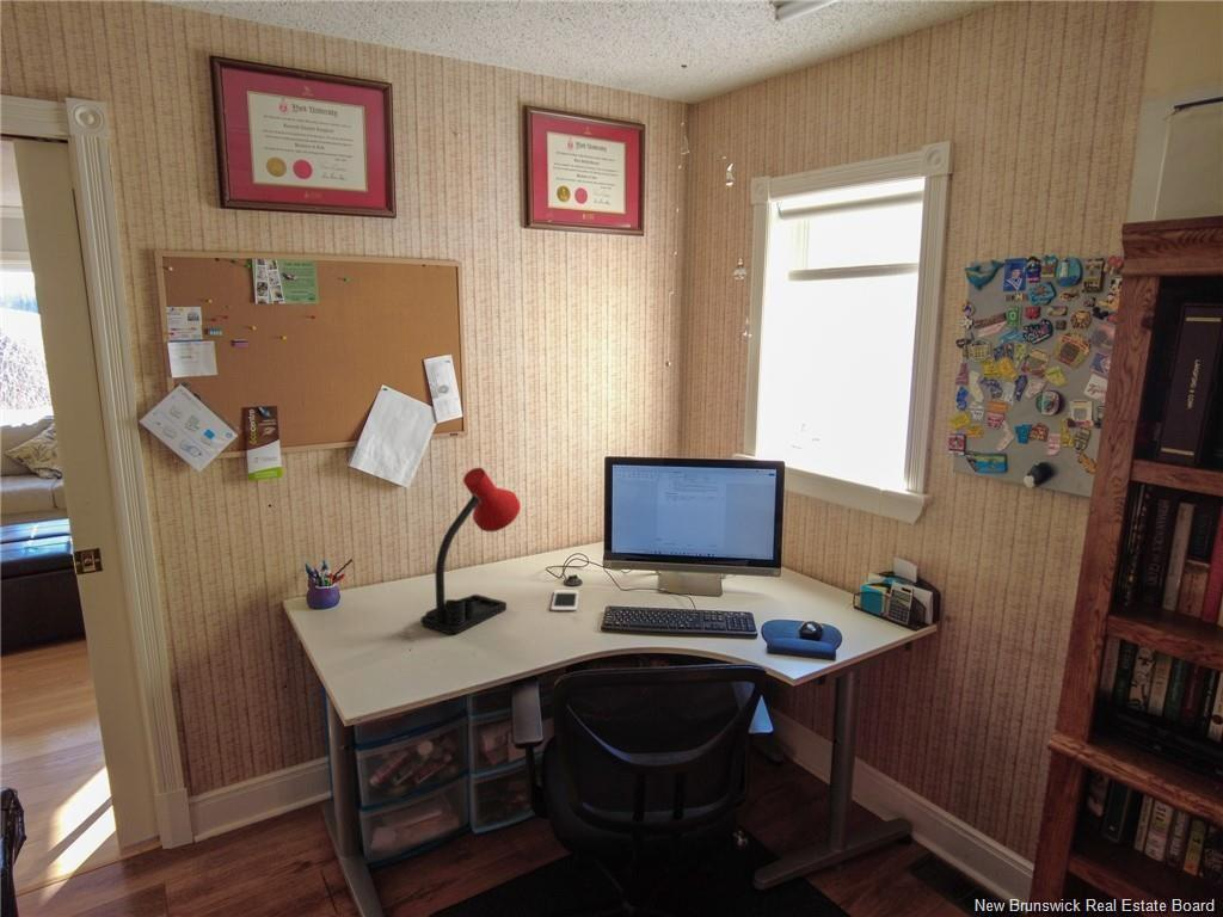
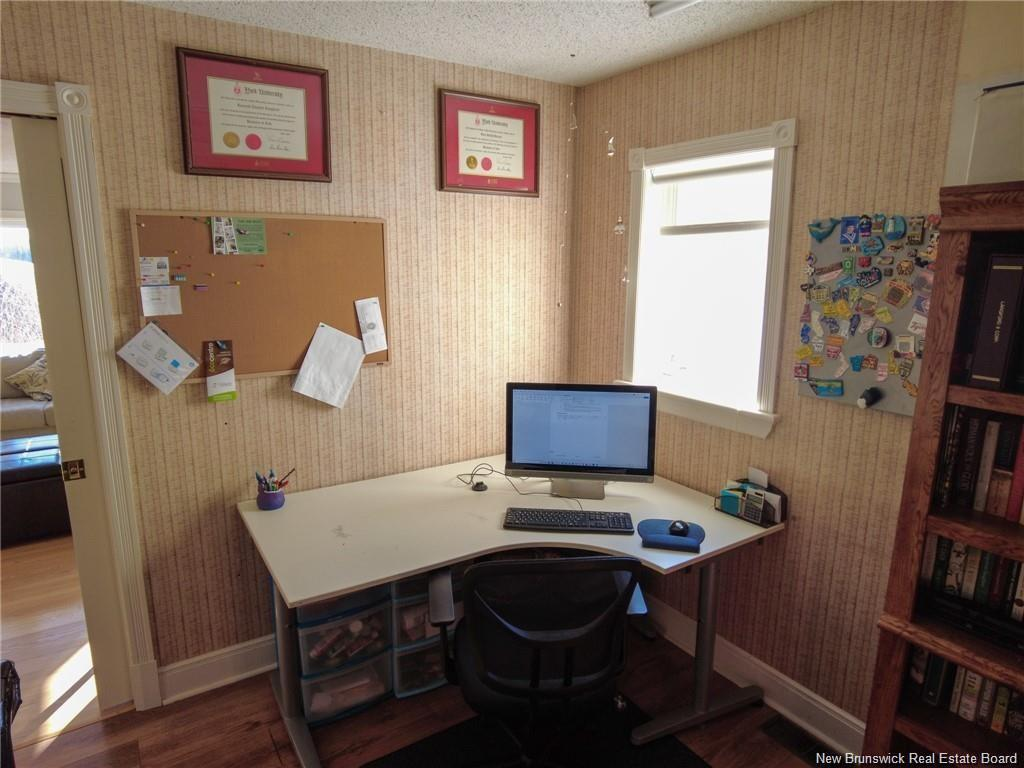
- desk lamp (481, 529)
- cell phone (565, 599)
